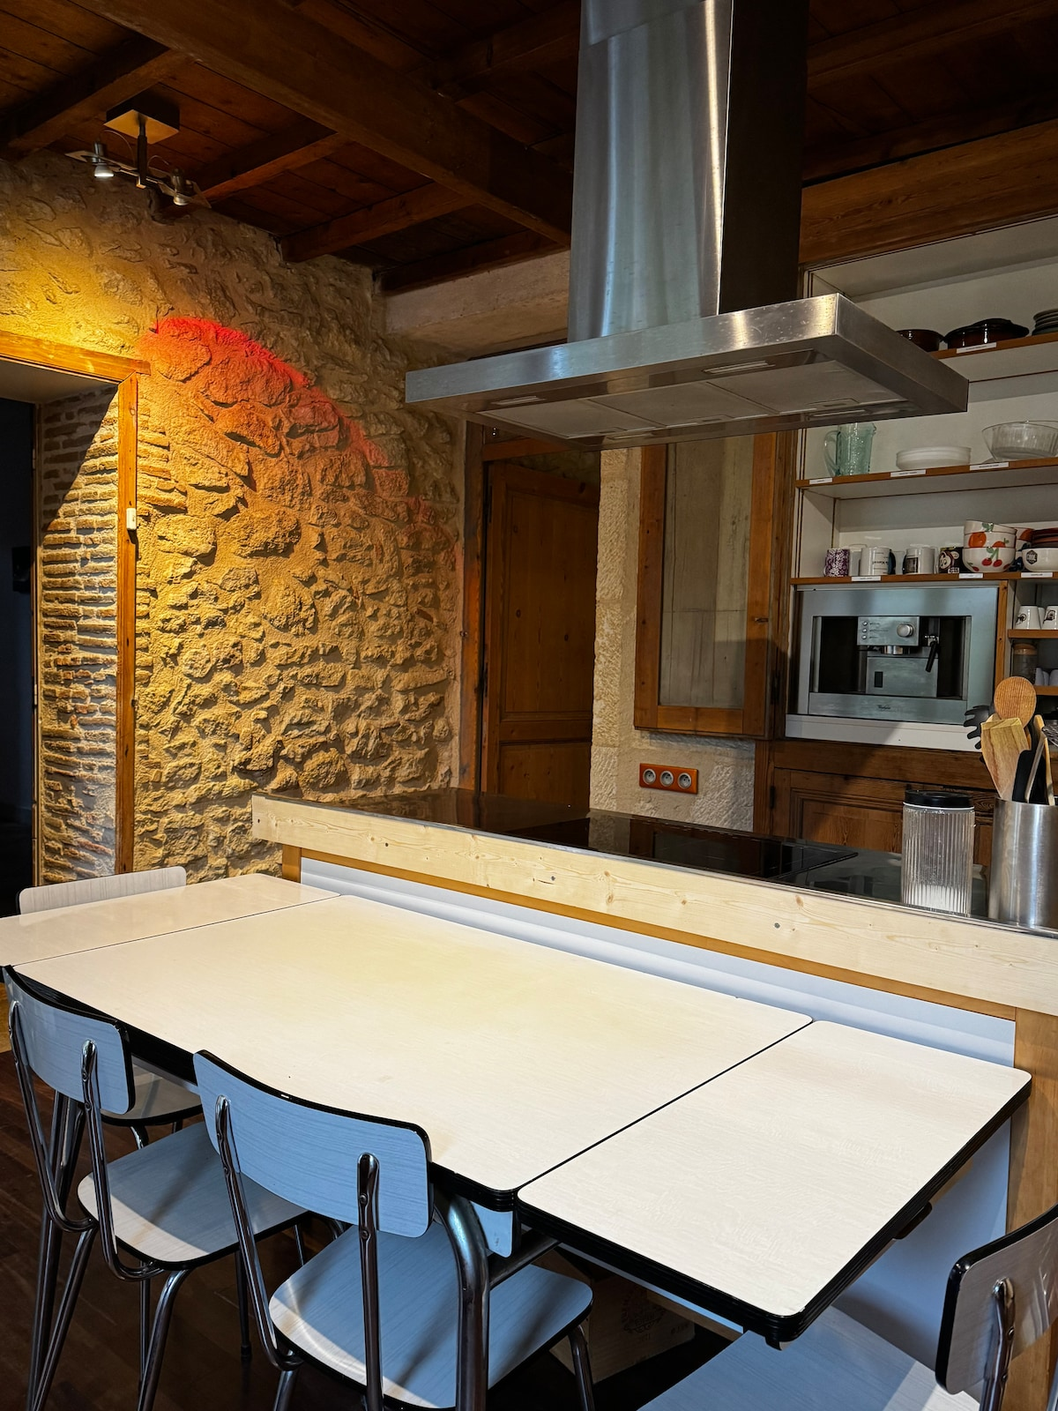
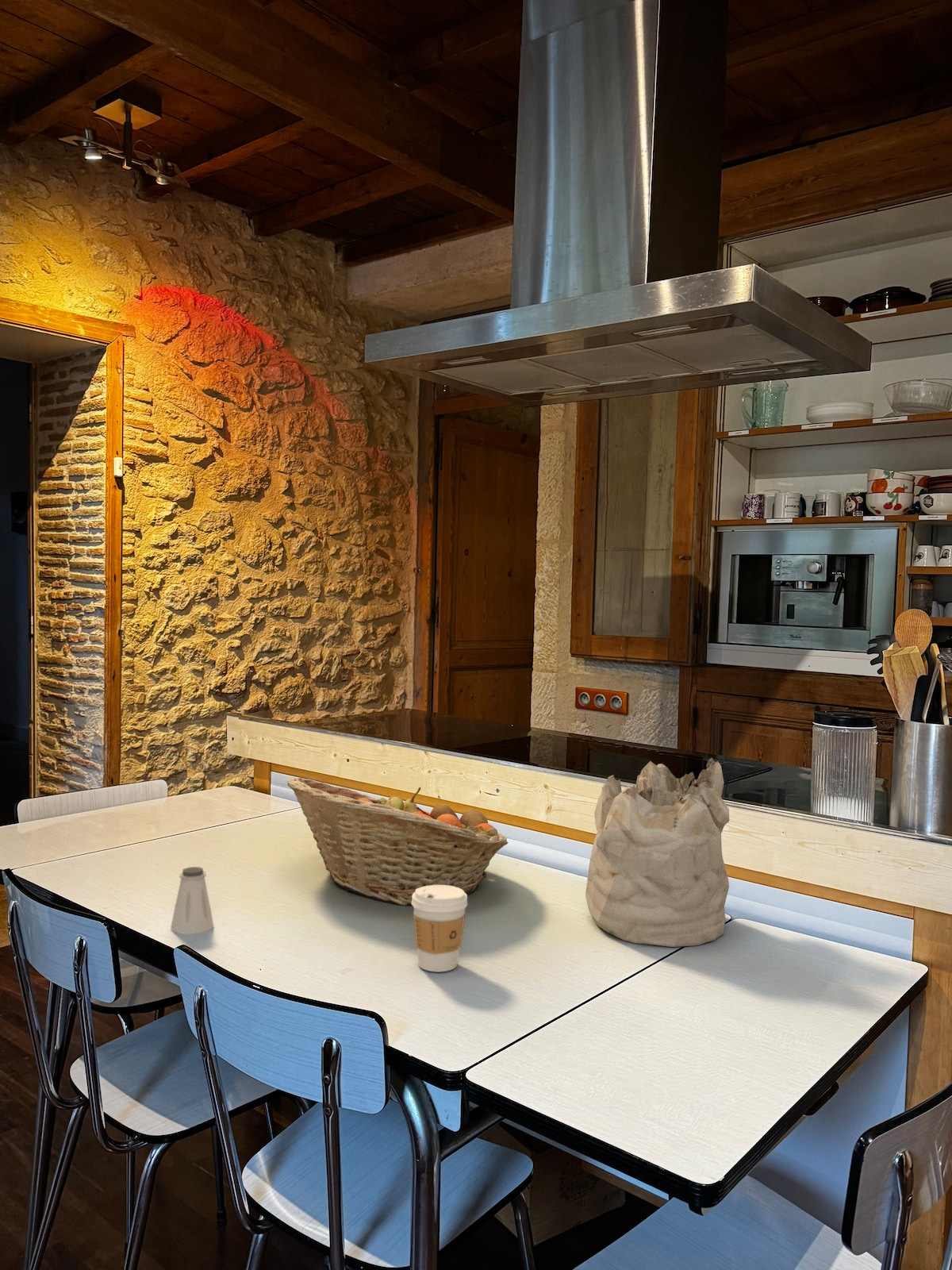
+ fruit basket (394, 829)
+ mineral sample (654, 839)
+ coffee cup (439, 926)
+ saltshaker (192, 898)
